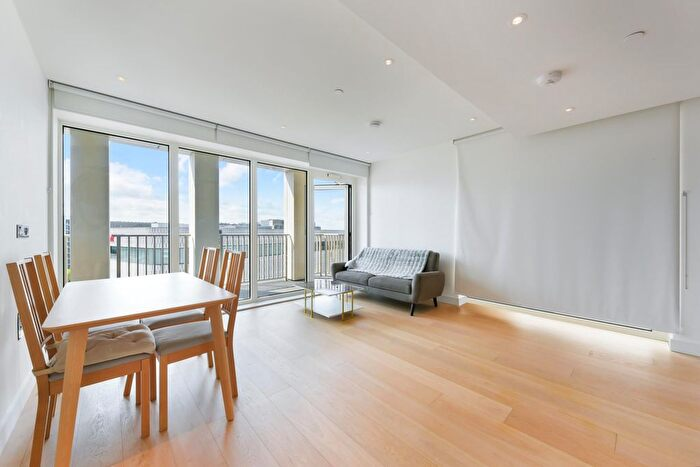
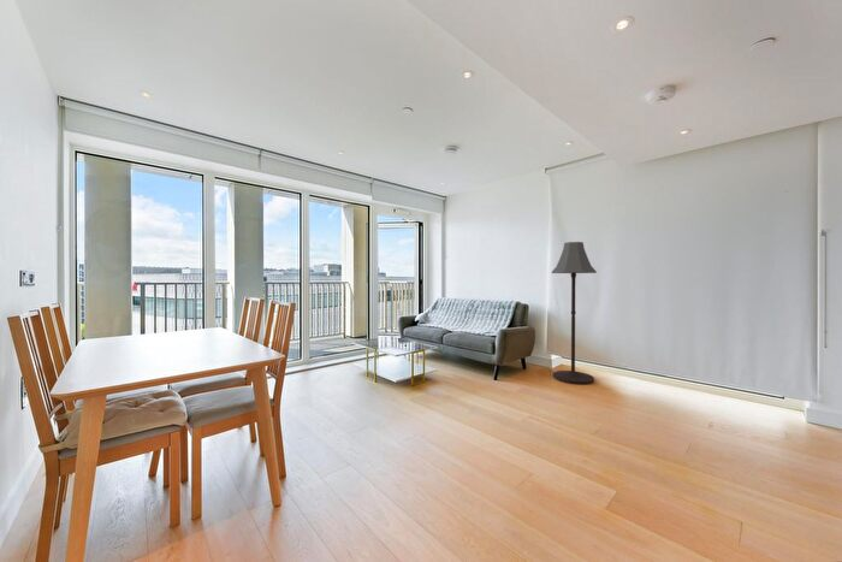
+ floor lamp (573, 310)
